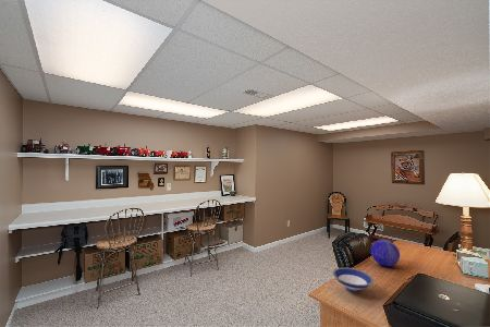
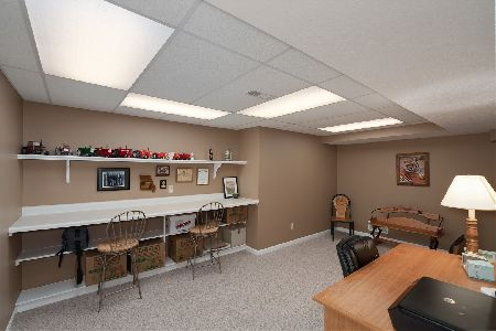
- decorative ball (384, 252)
- bowl (352, 282)
